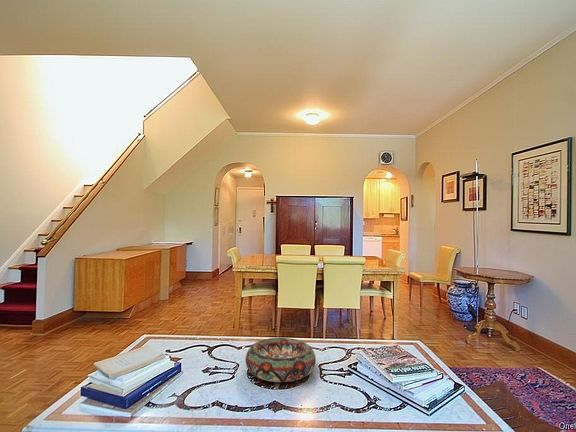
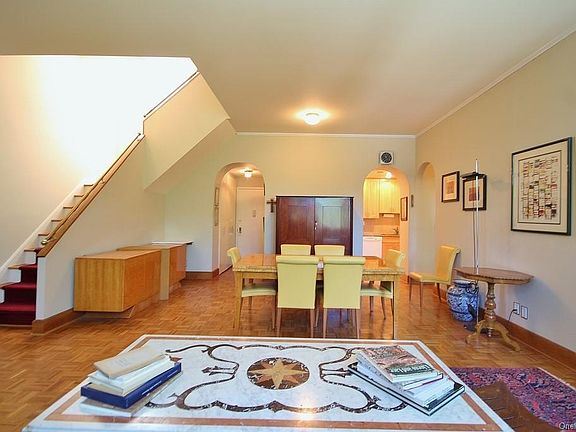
- decorative bowl (280, 358)
